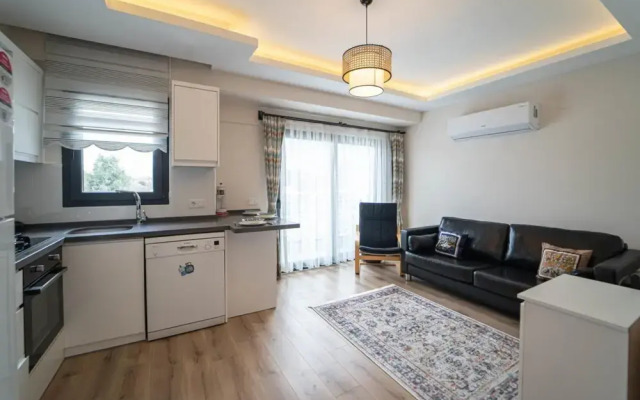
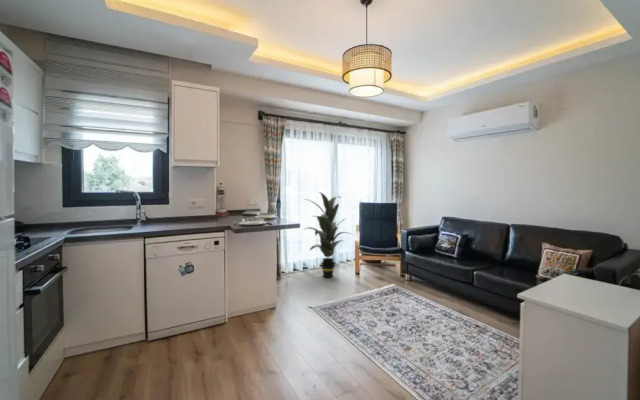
+ indoor plant (324, 233)
